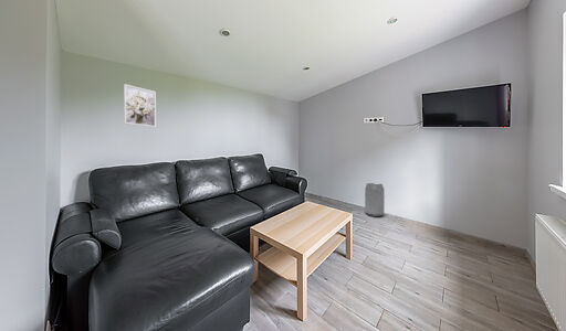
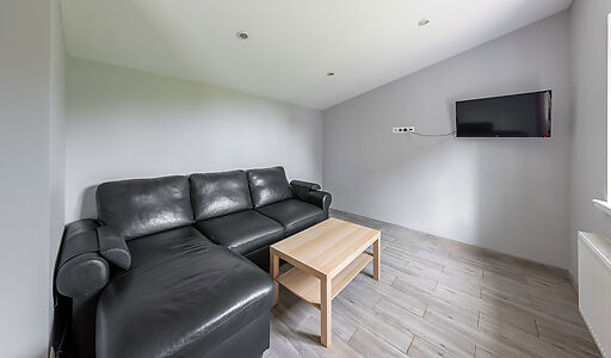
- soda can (374, 199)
- wall art (140, 106)
